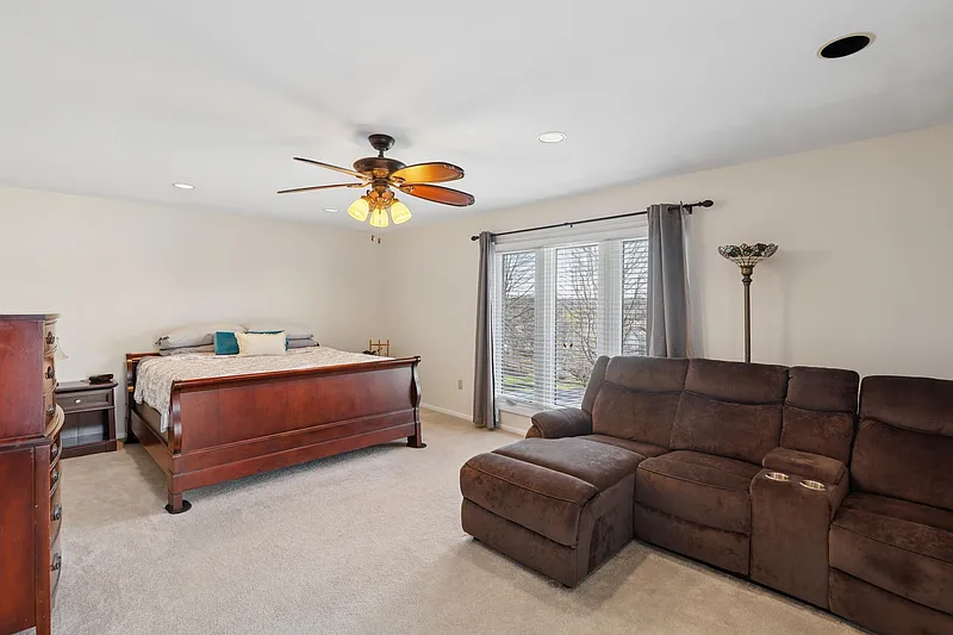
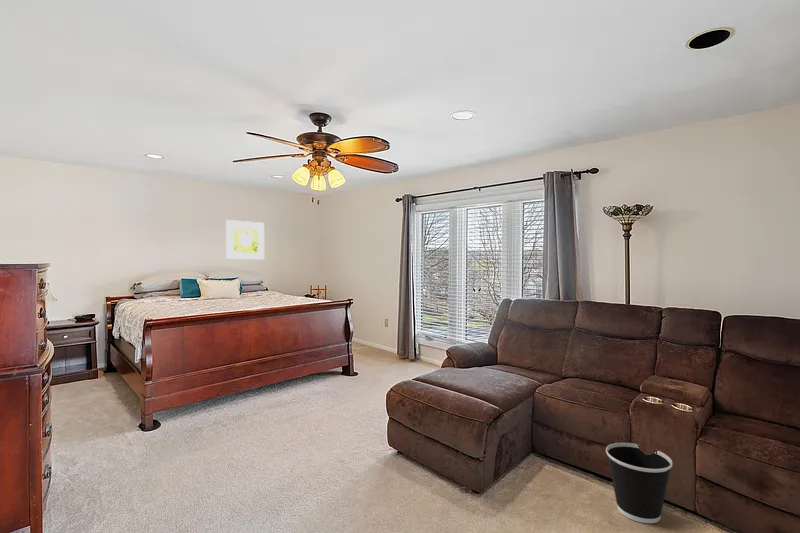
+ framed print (245, 240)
+ wastebasket (638, 483)
